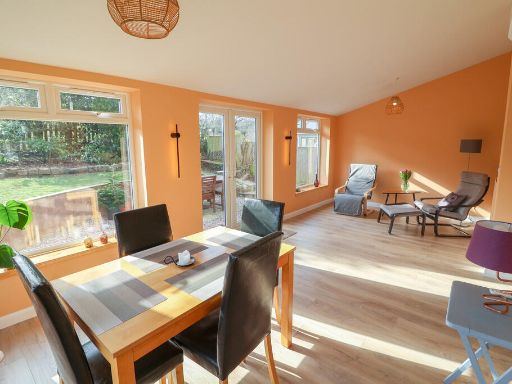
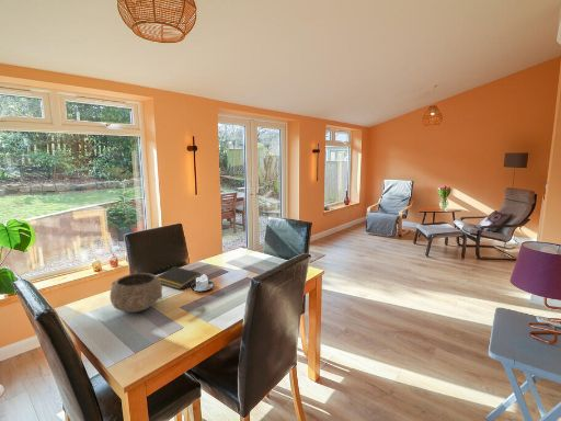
+ bowl (136, 293)
+ notepad (176, 276)
